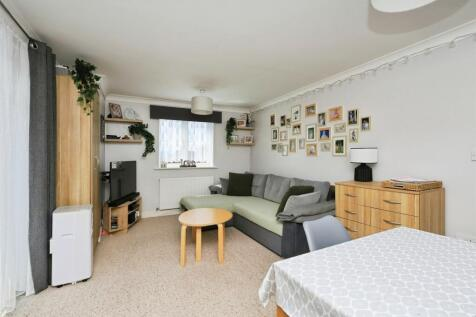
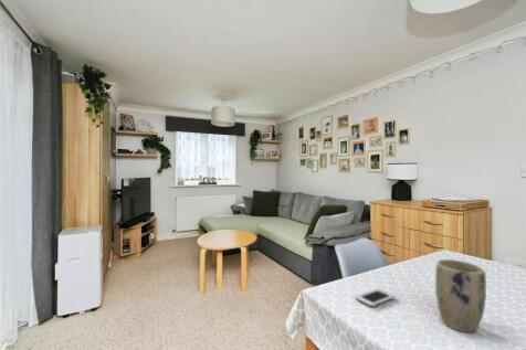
+ cell phone (375, 297)
+ plant pot (459, 295)
